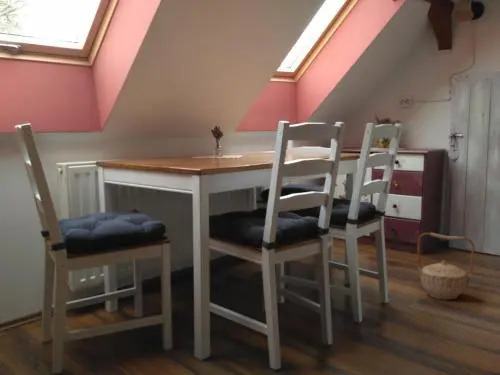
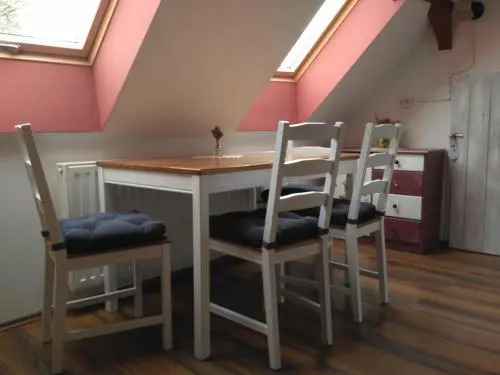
- basket (444, 264)
